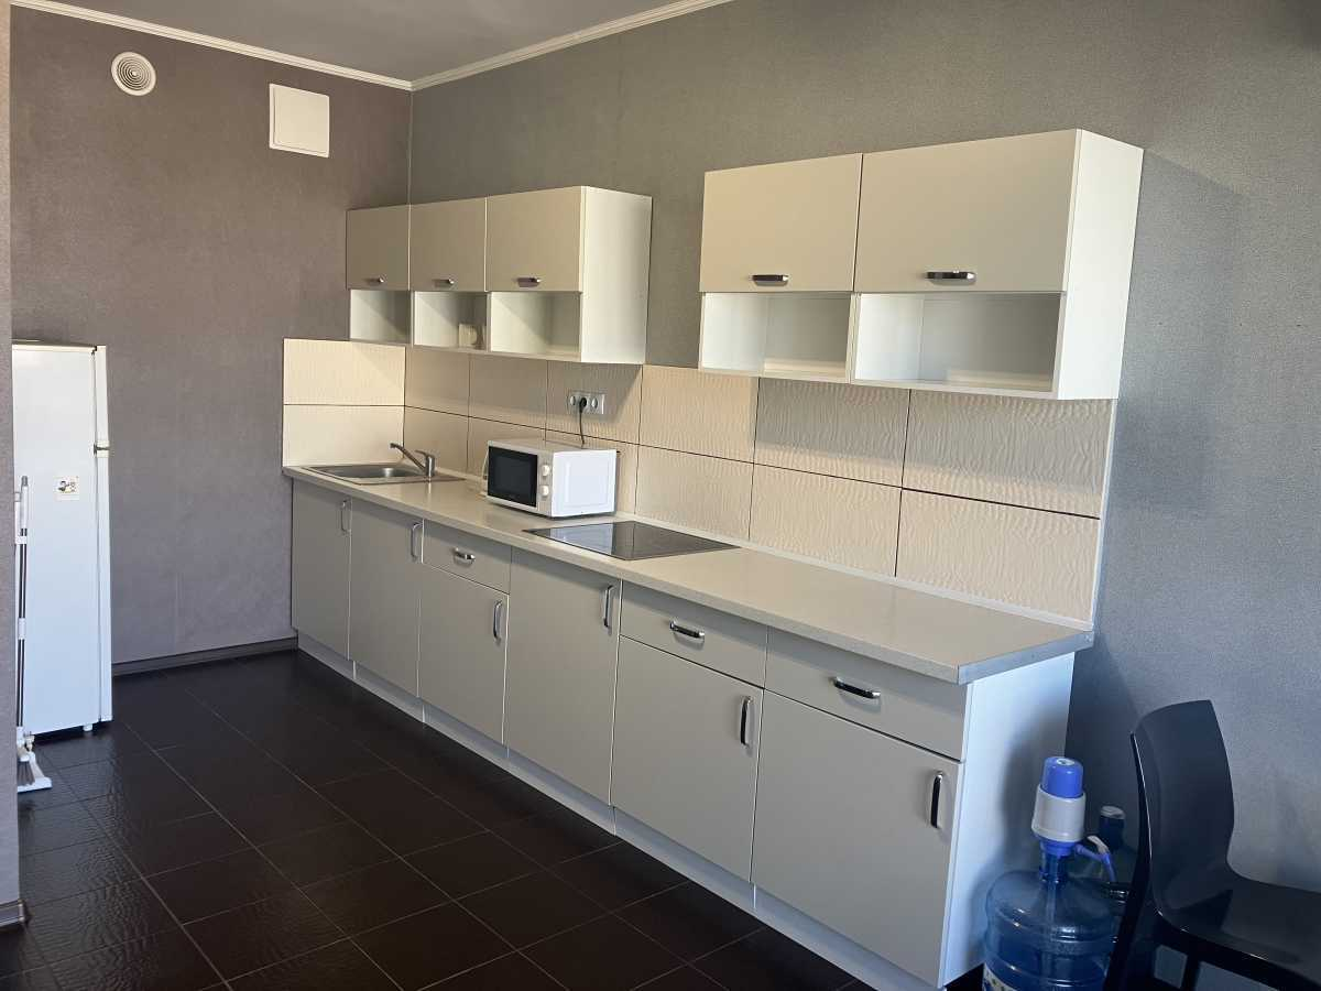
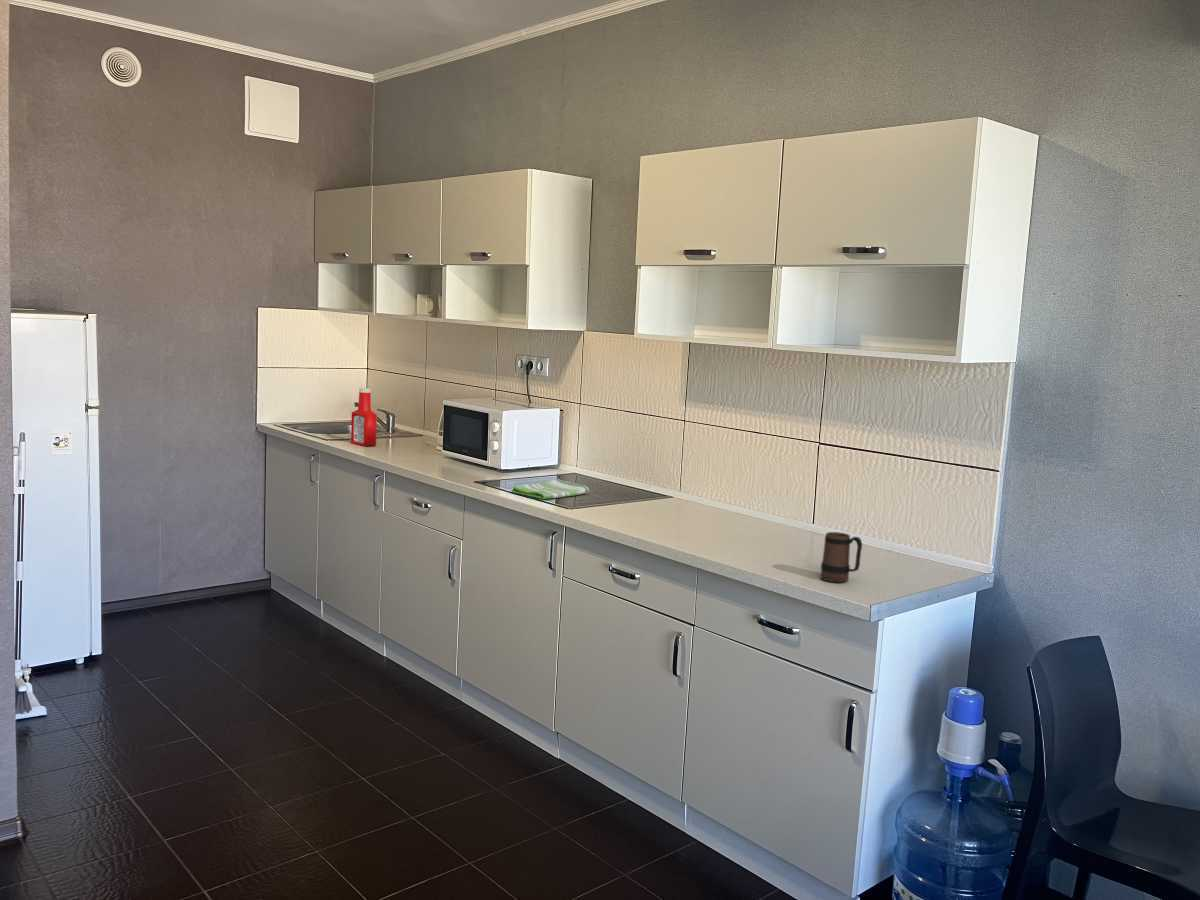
+ dish towel (550, 488)
+ soap bottle (364, 416)
+ mug (841, 557)
